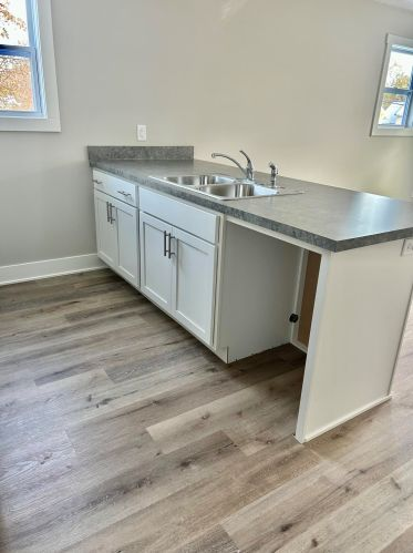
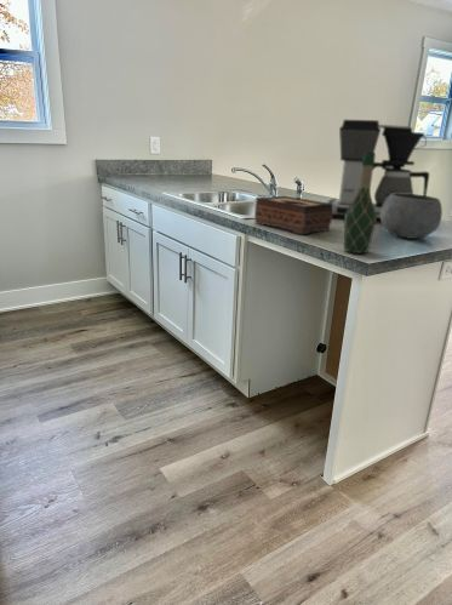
+ wine bottle (362, 202)
+ coffee maker (383, 169)
+ tissue box (292, 213)
+ bowl (410, 216)
